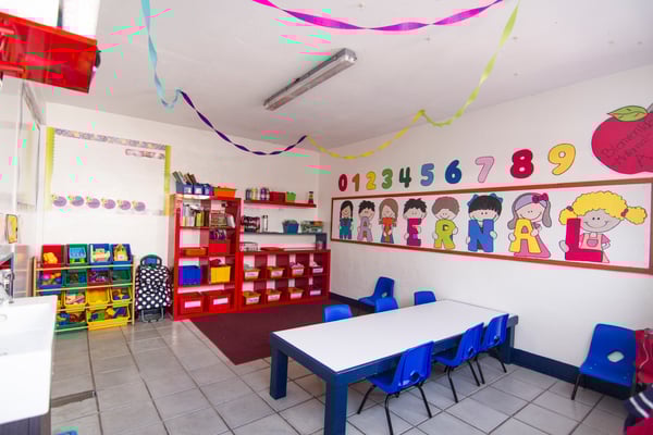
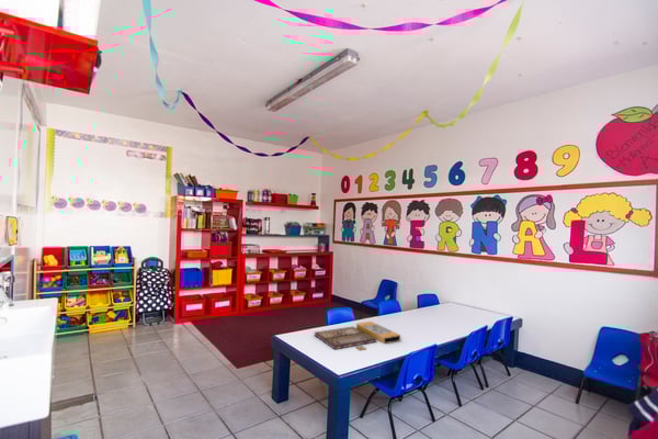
+ board game (358, 335)
